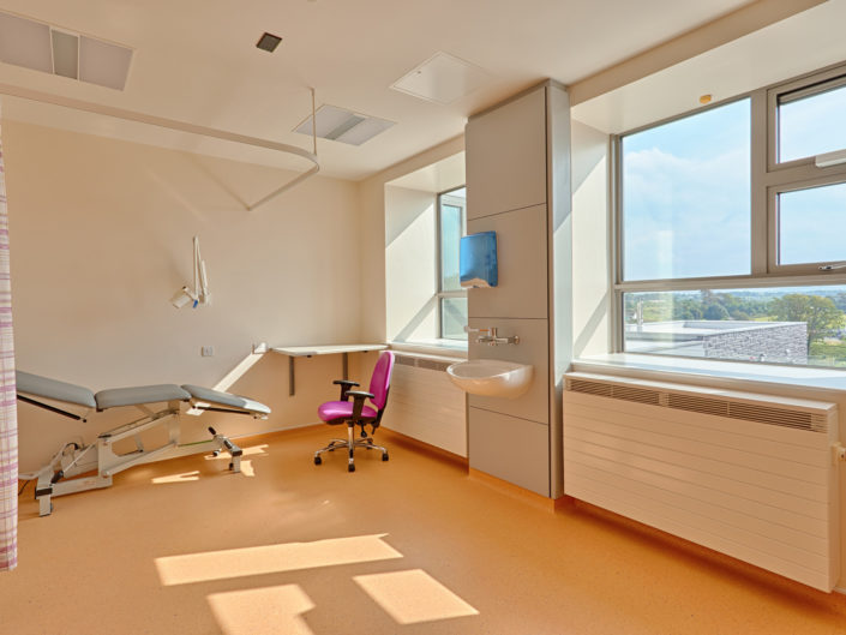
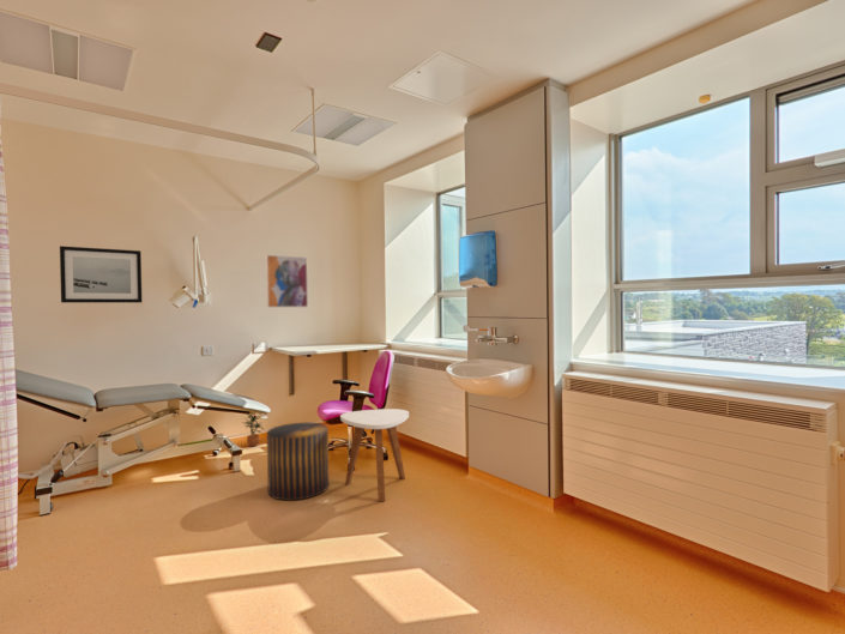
+ stool (298, 458)
+ side table (376, 452)
+ potted plant (253, 424)
+ wall art (102, 276)
+ wall art (286, 282)
